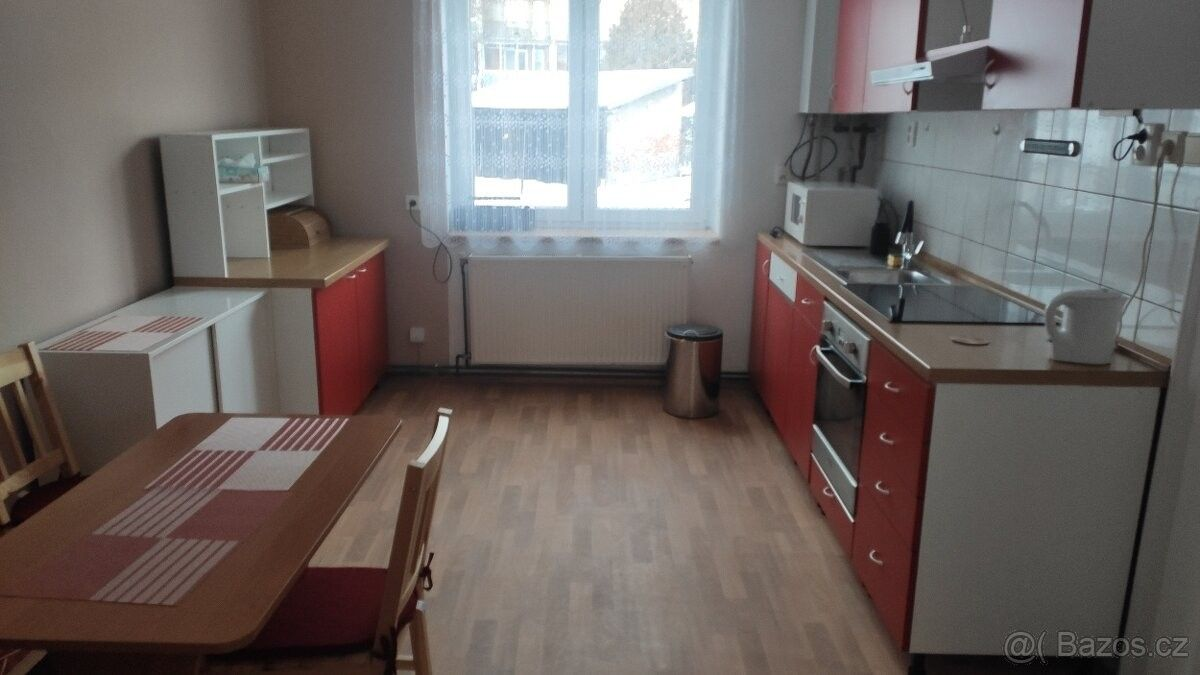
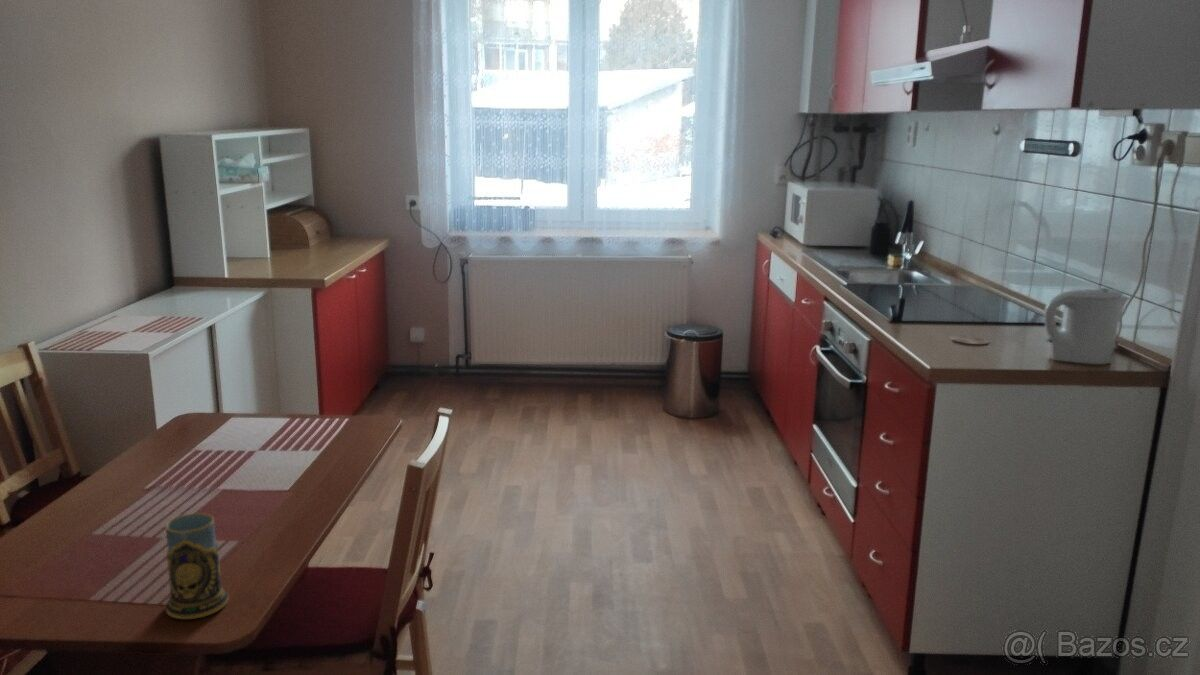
+ mug (195, 559)
